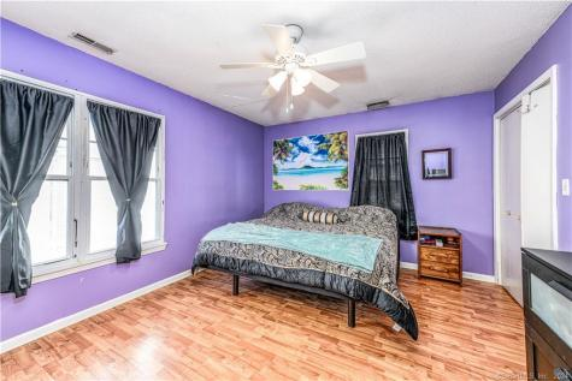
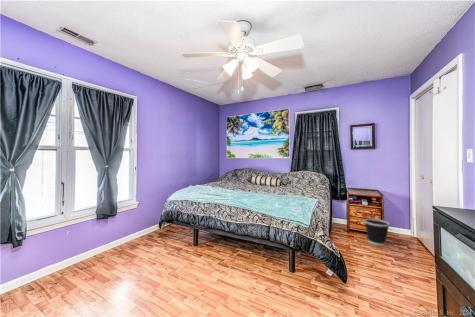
+ wastebasket (376, 232)
